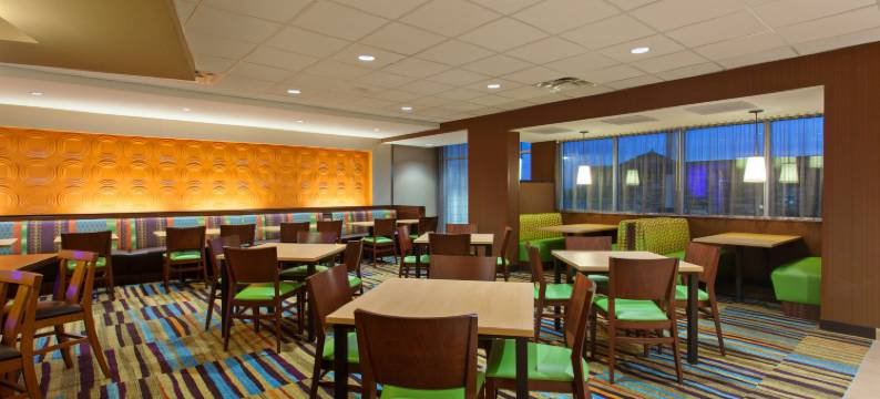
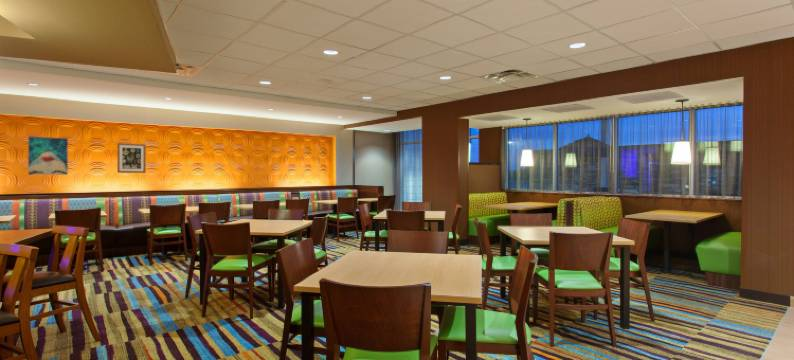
+ wall art (131, 158)
+ wall art (48, 156)
